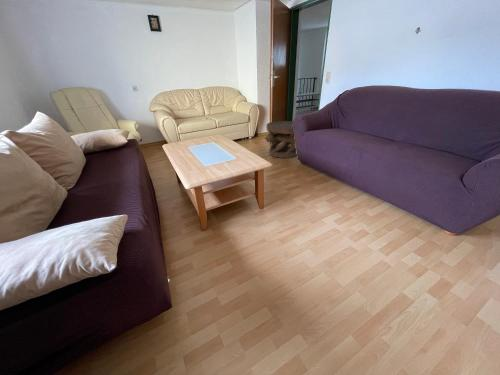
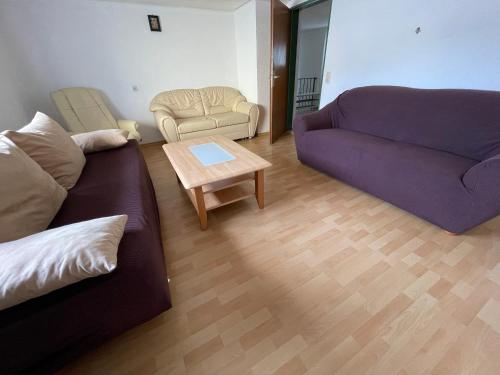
- carved stool (284, 138)
